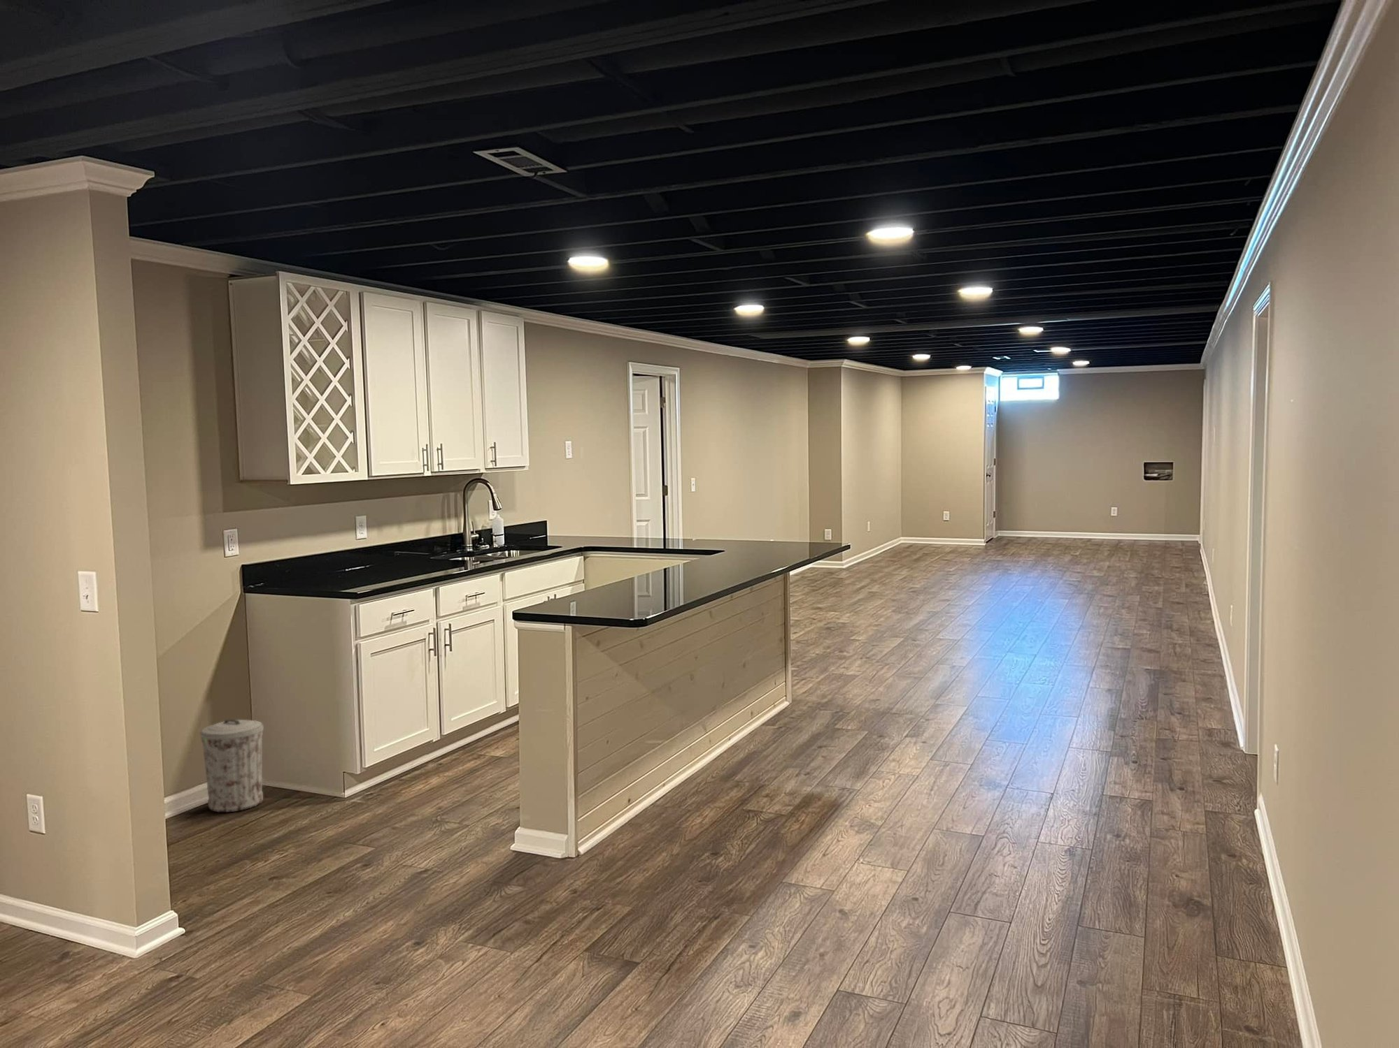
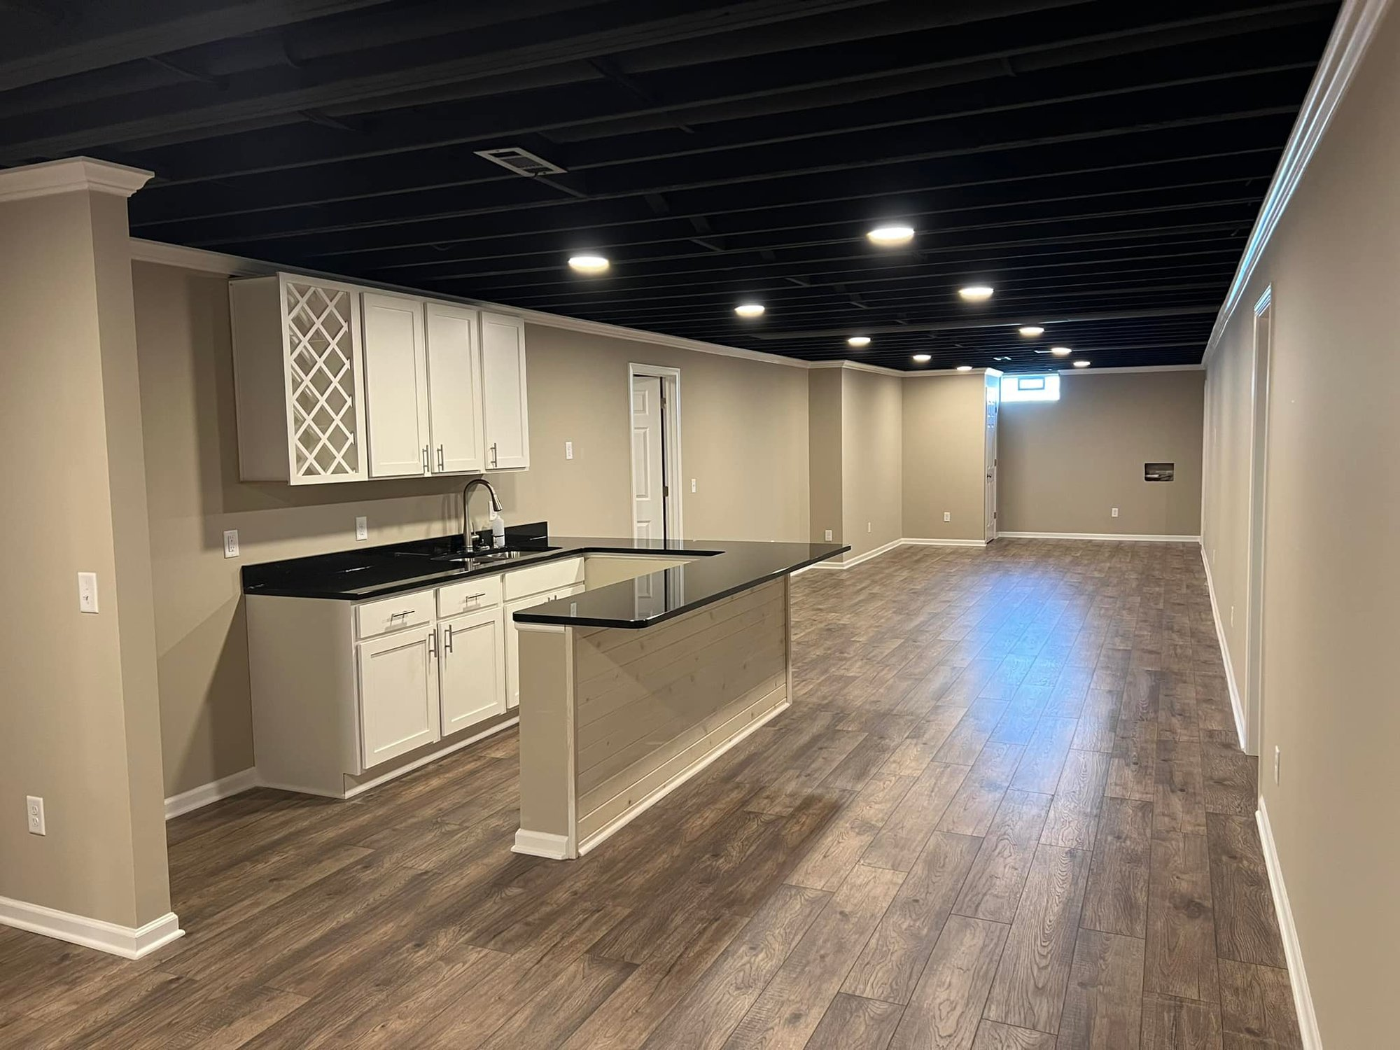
- trash can (234, 762)
